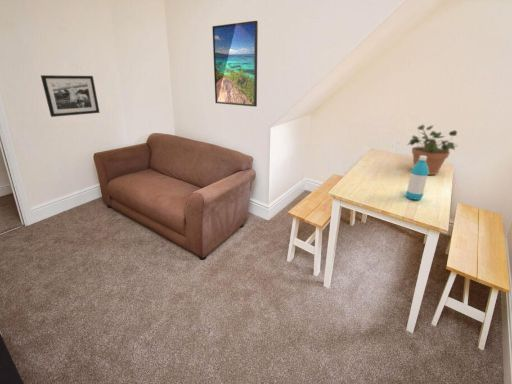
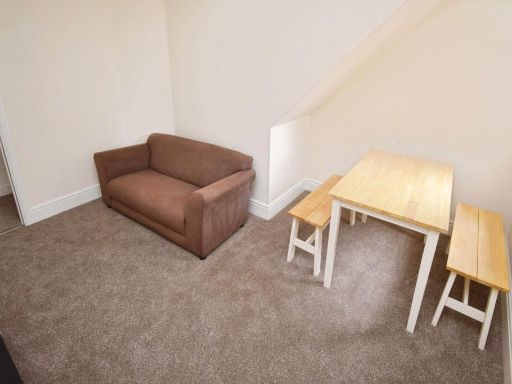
- potted plant (427, 149)
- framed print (234, 66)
- picture frame (72, 95)
- water bottle (418, 177)
